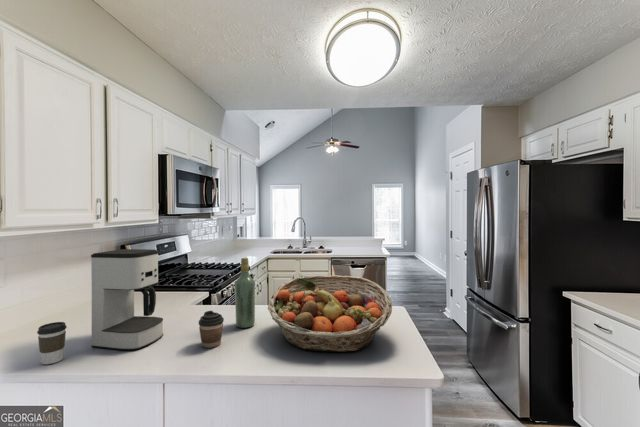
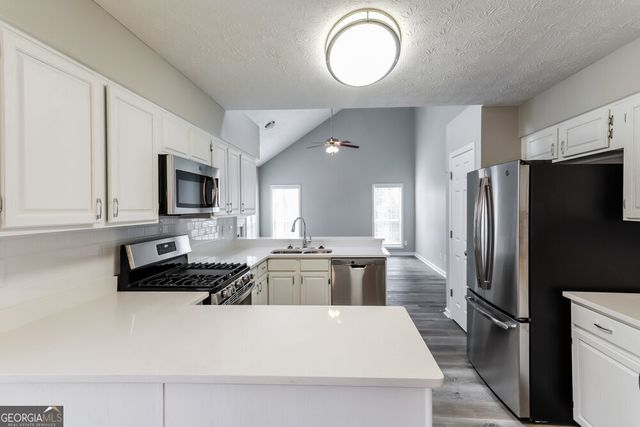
- wine bottle (245, 291)
- coffee cup (211, 328)
- coffee maker (133, 294)
- coffee cup (52, 342)
- fruit basket (329, 309)
